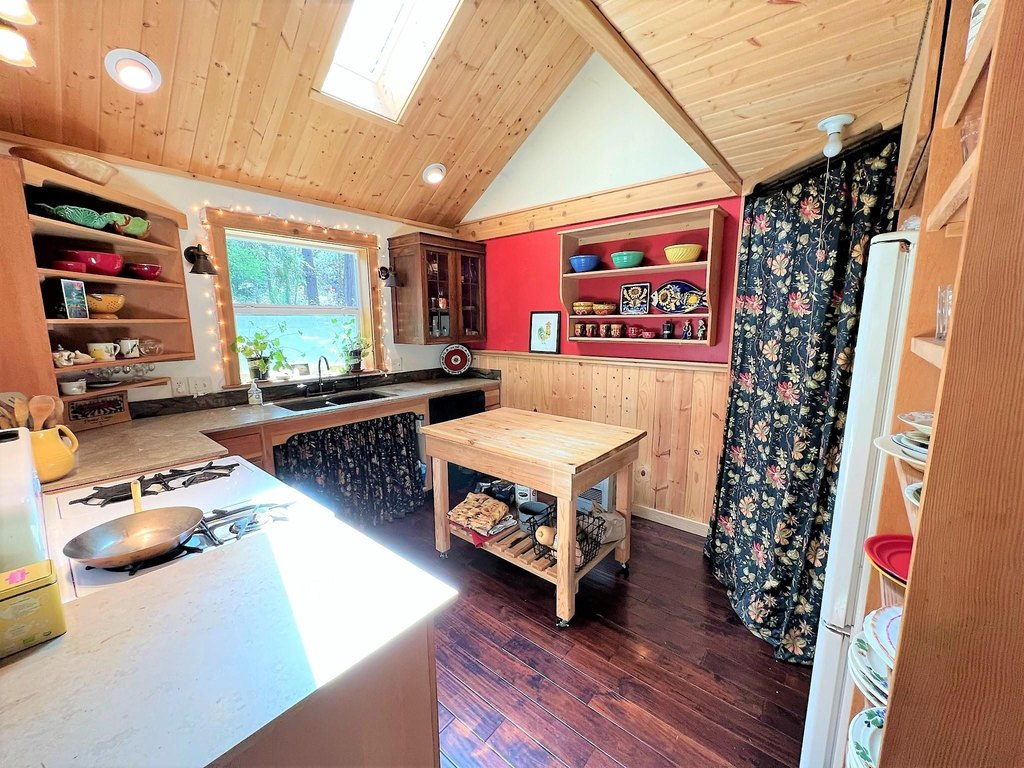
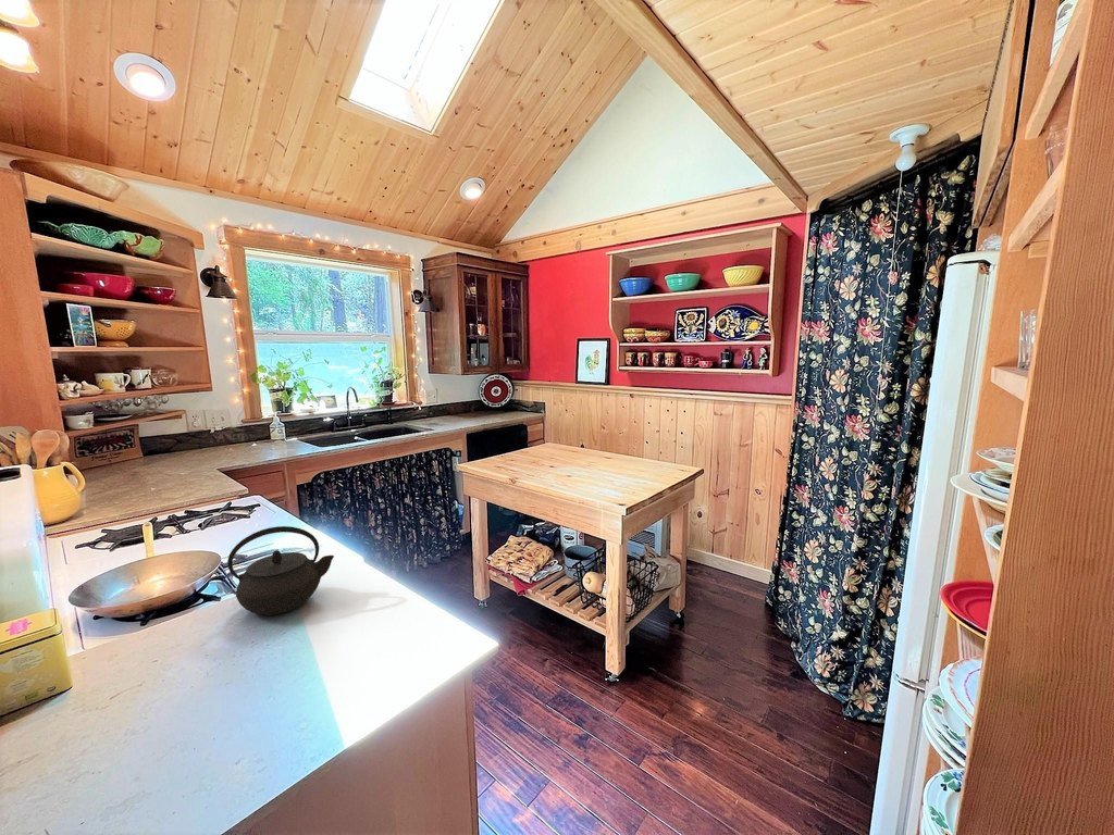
+ kettle (284, 564)
